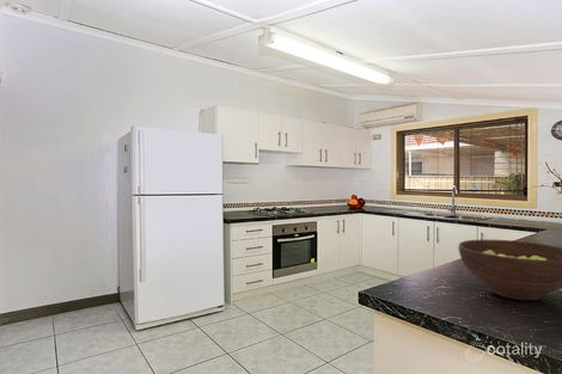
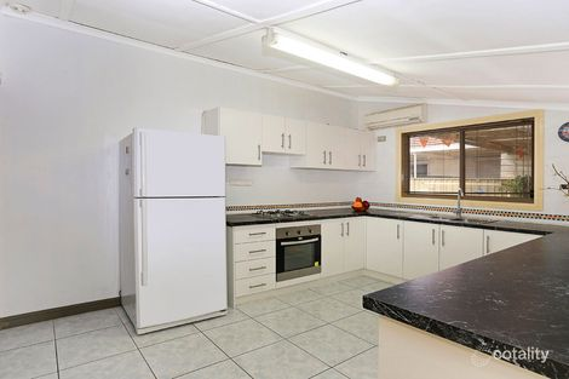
- fruit bowl (514, 271)
